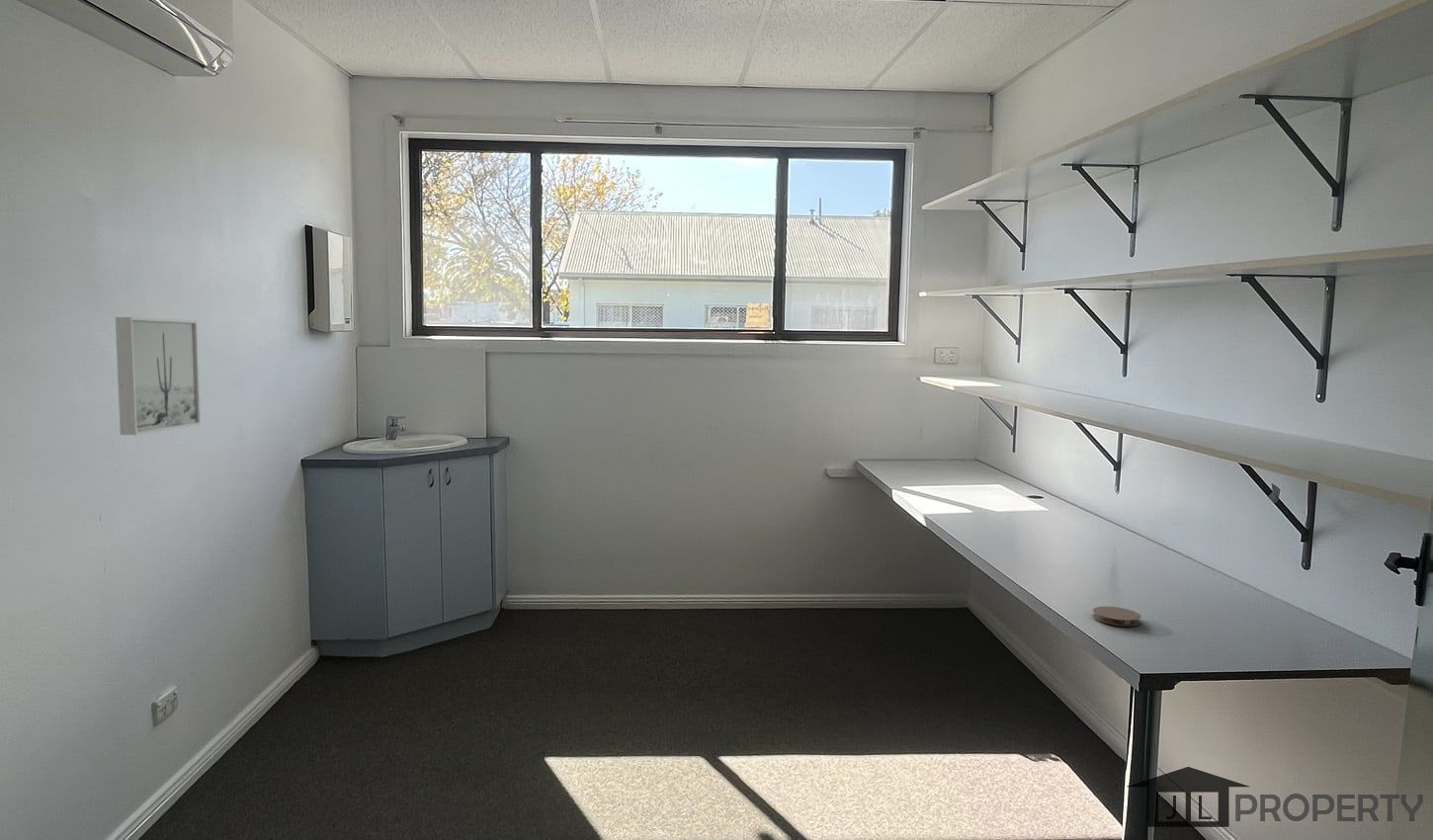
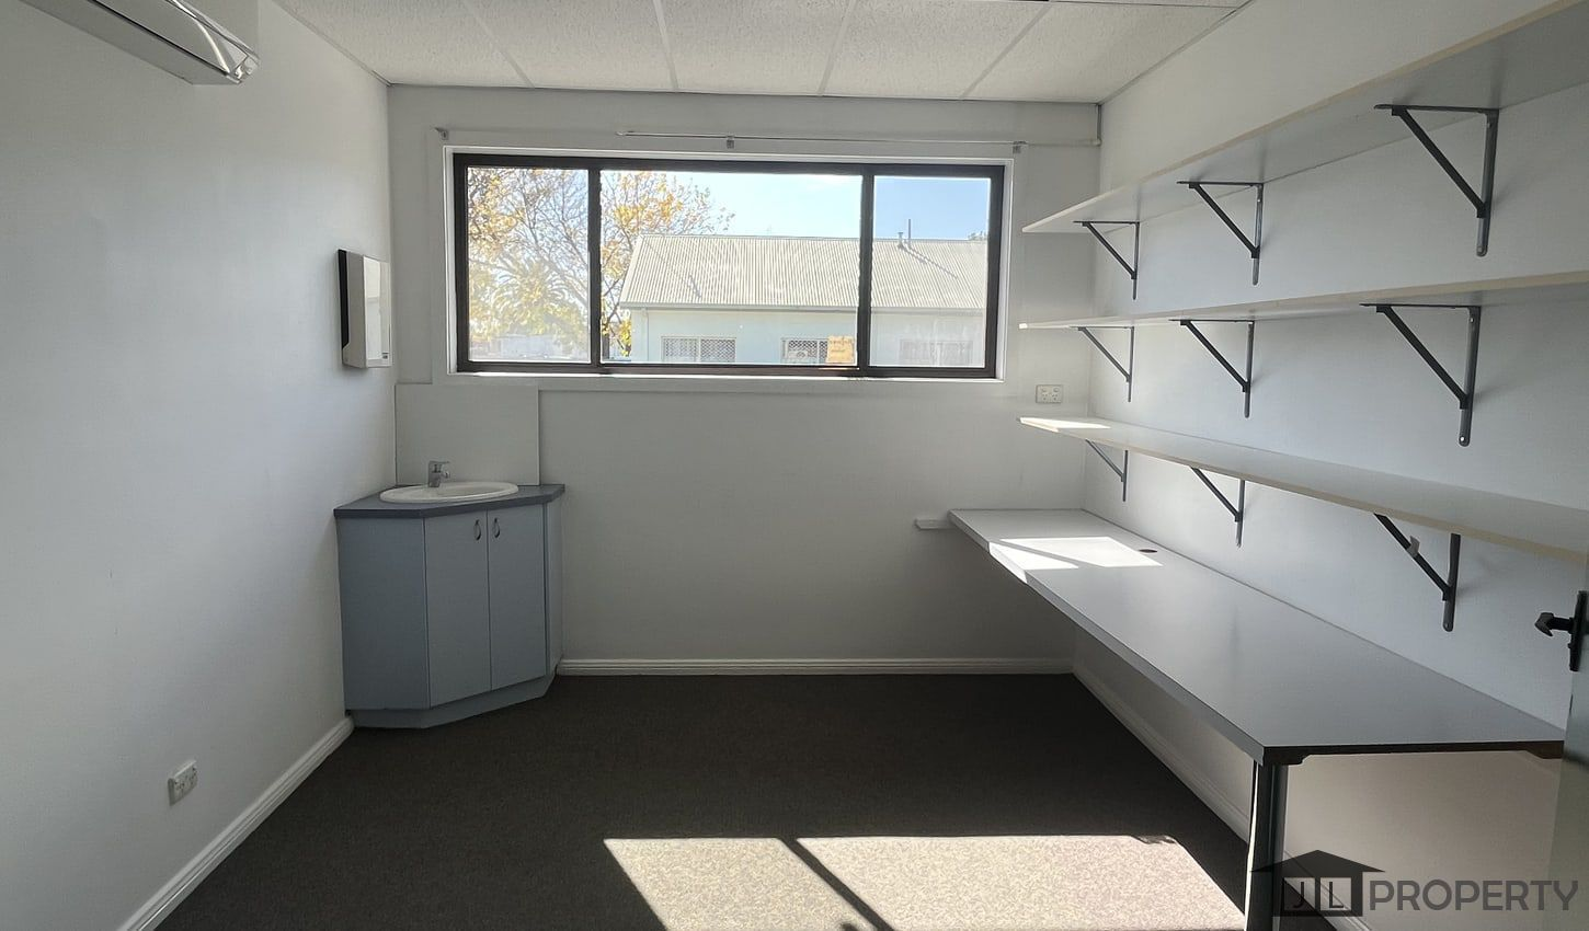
- coaster (1116, 616)
- wall art (160, 374)
